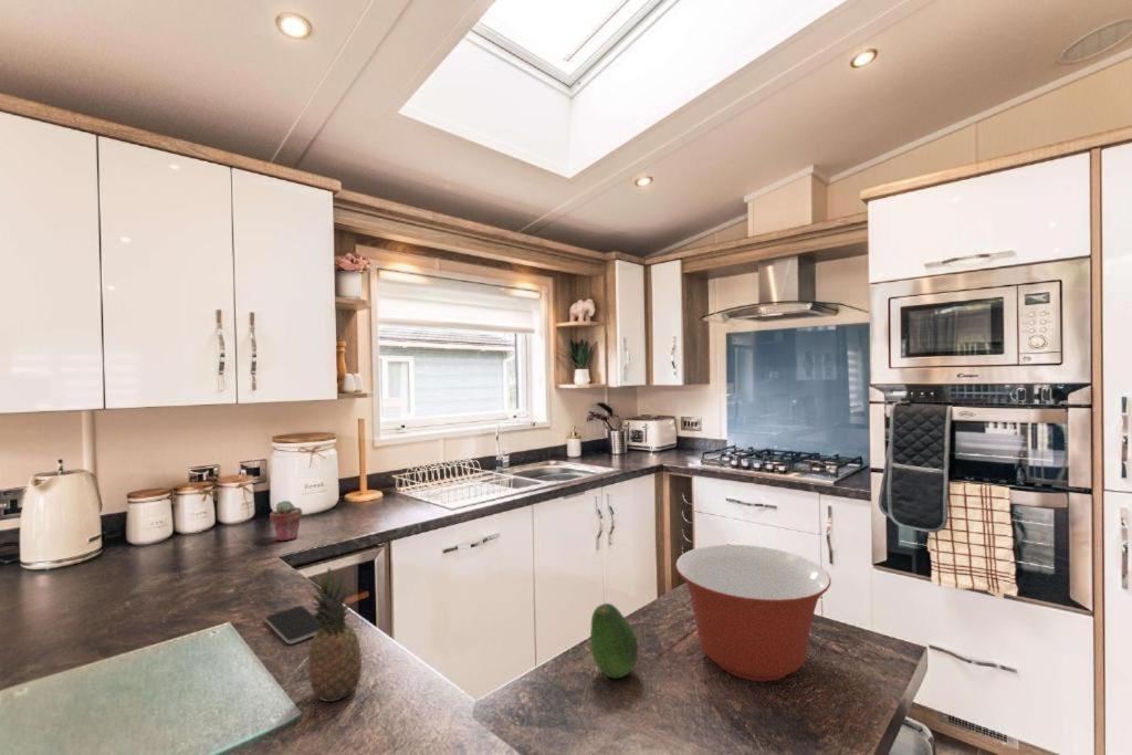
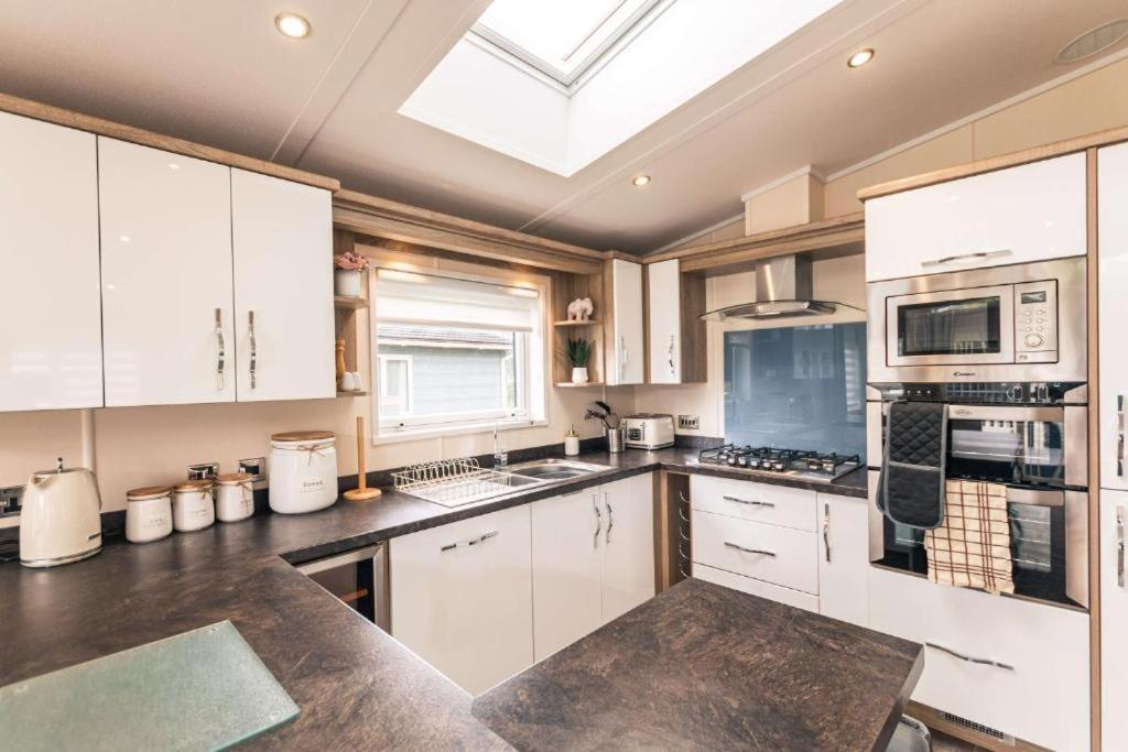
- smartphone (295, 623)
- fruit (335, 630)
- mixing bowl (750, 614)
- fruit (614, 639)
- potted succulent (286, 518)
